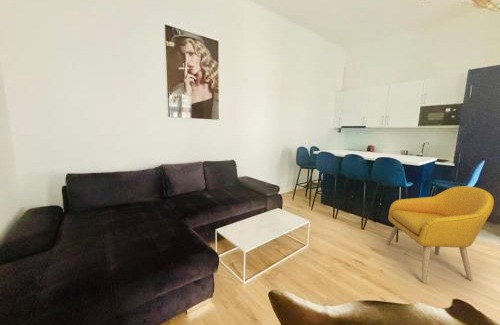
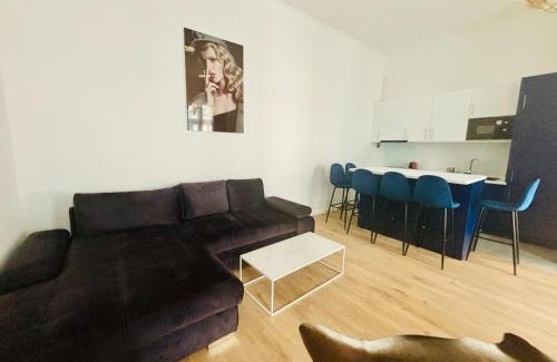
- armchair (437, 225)
